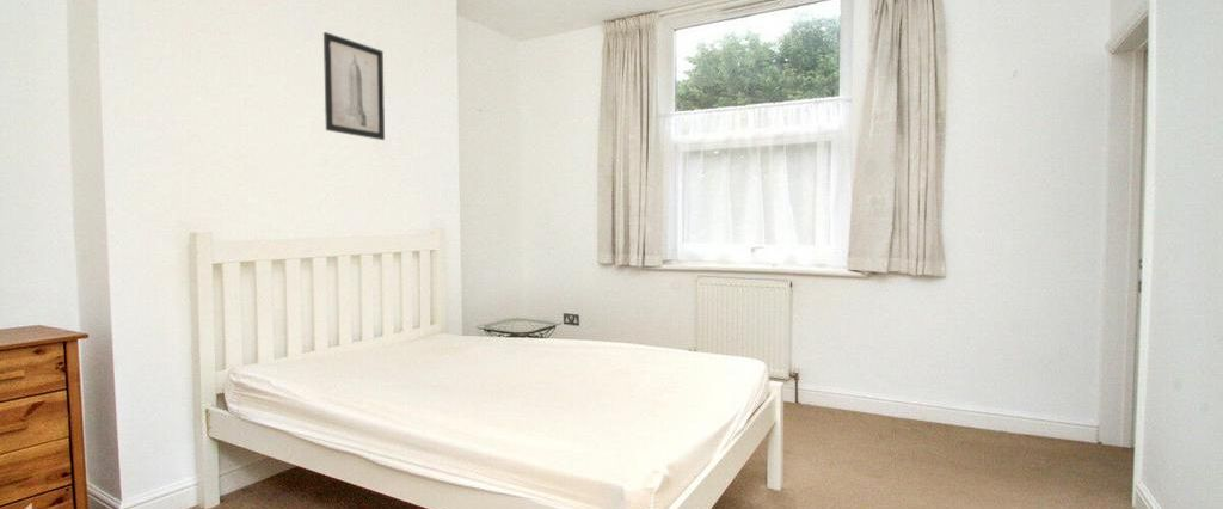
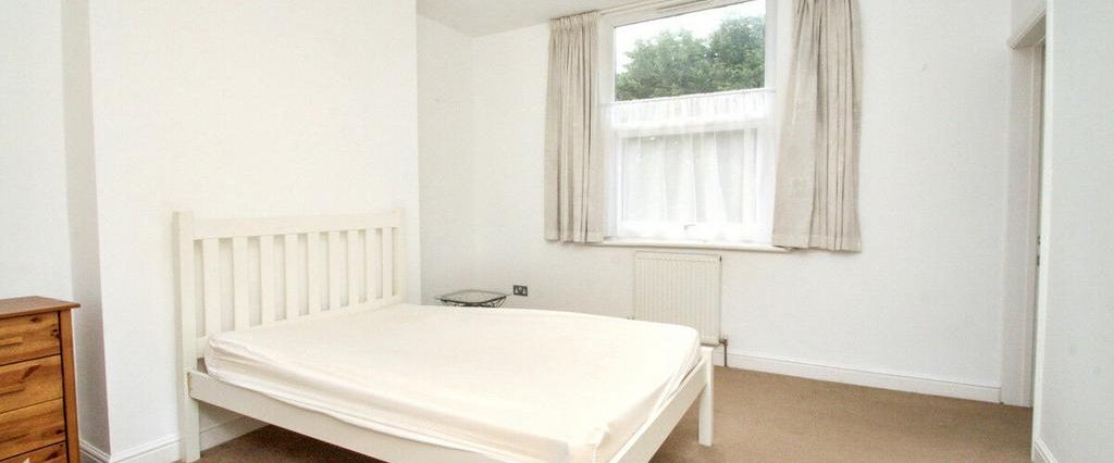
- wall art (355, 88)
